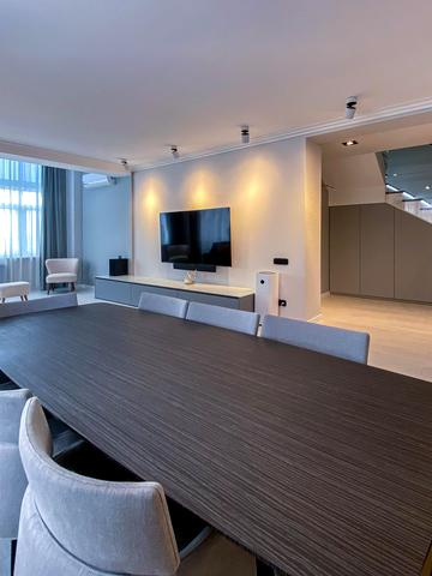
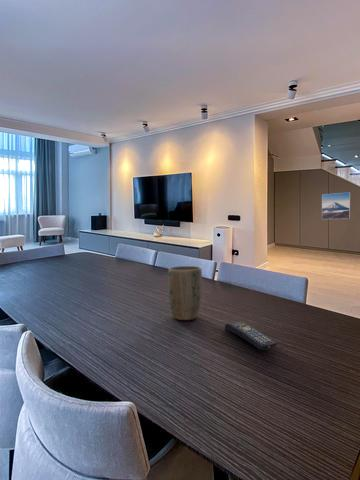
+ plant pot (185, 292)
+ remote control (248, 333)
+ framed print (335, 206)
